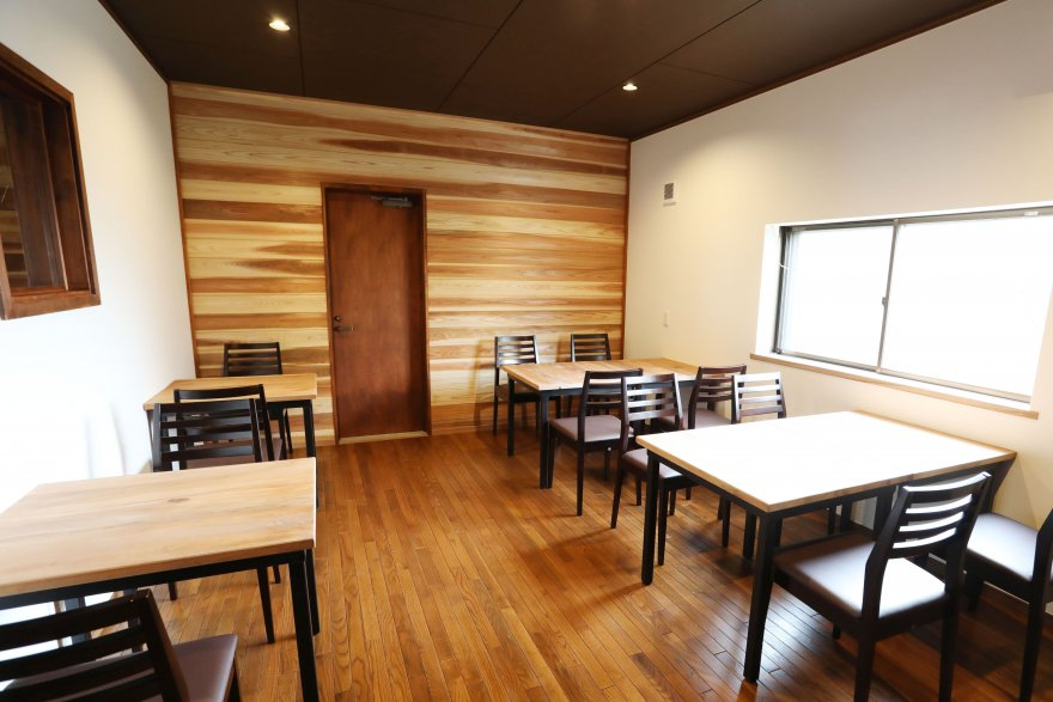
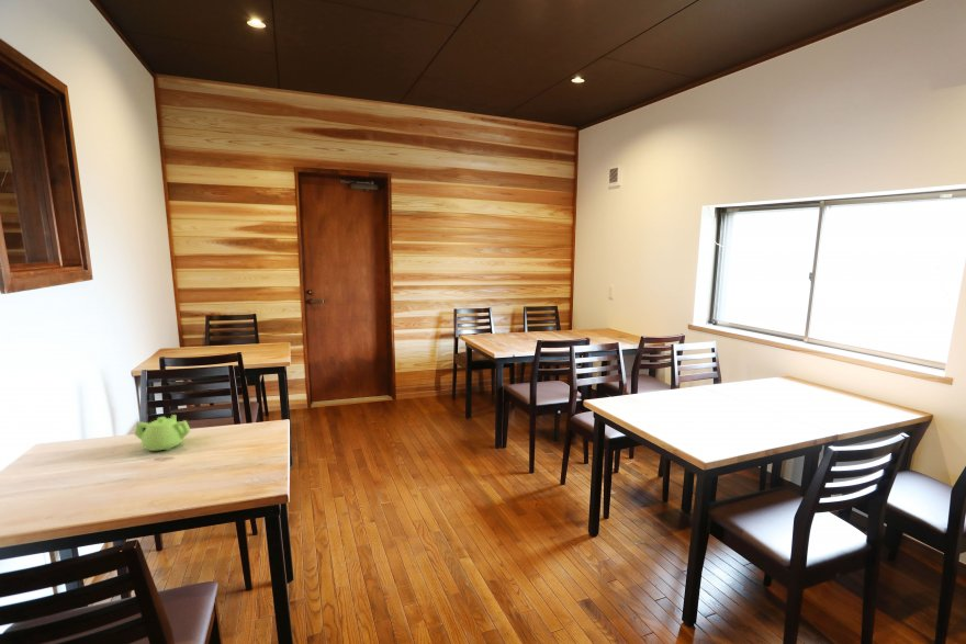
+ teapot (165, 430)
